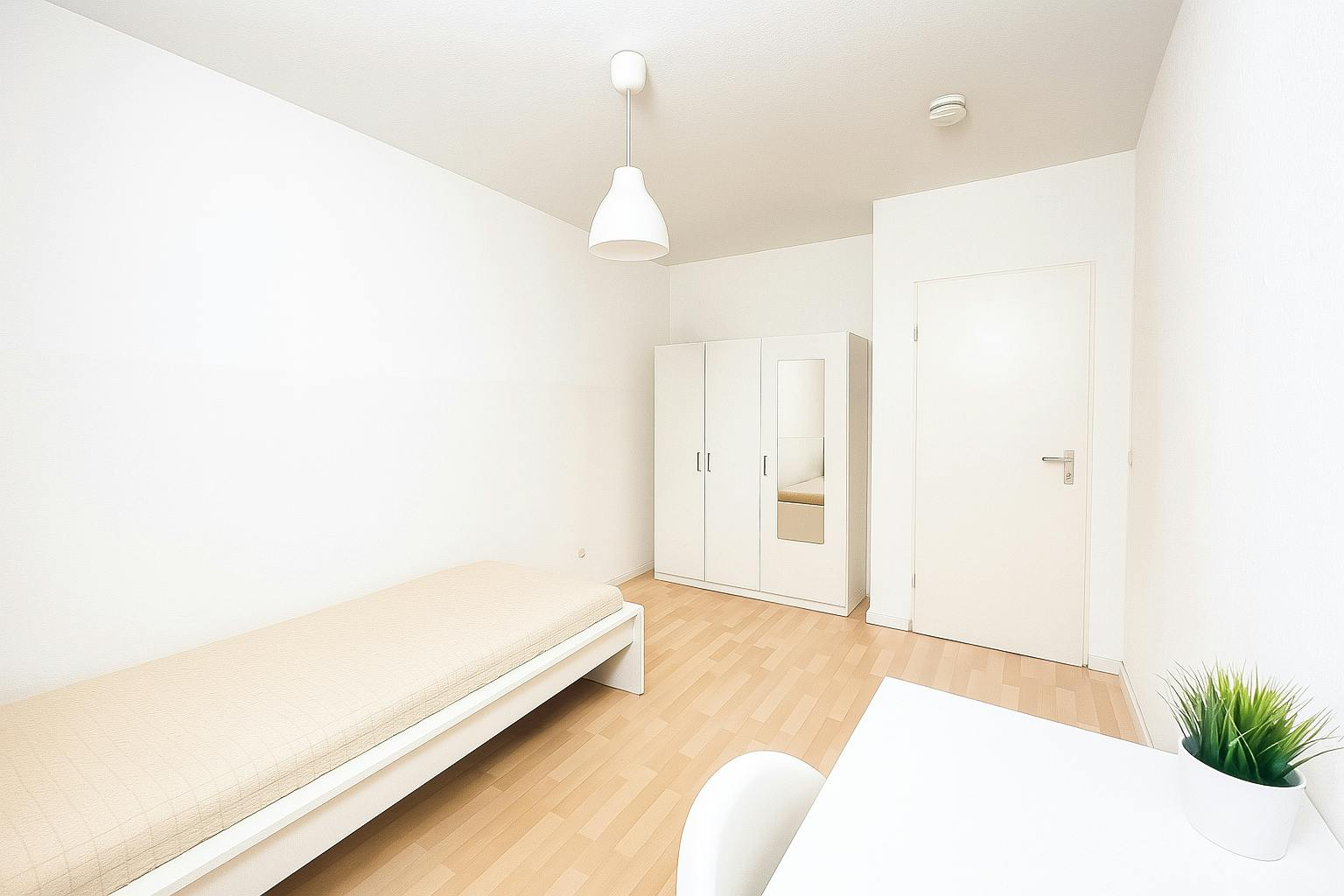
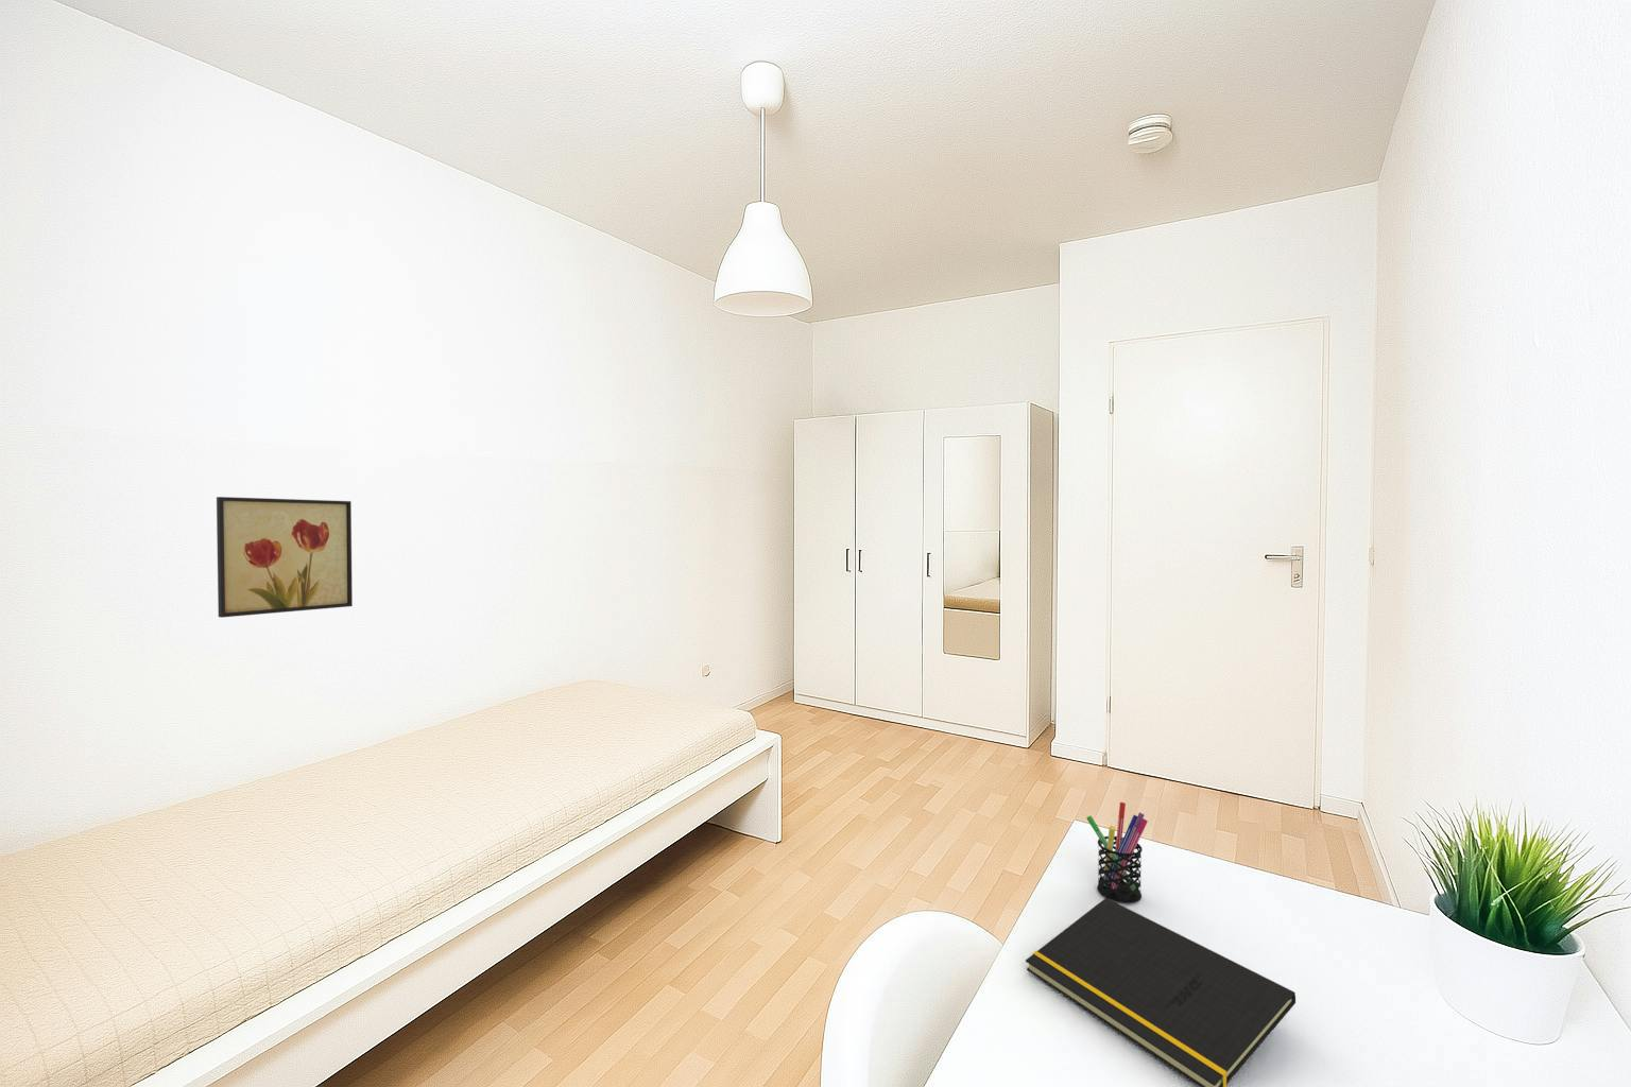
+ pen holder (1114, 848)
+ notepad (1150, 980)
+ wall art (288, 556)
